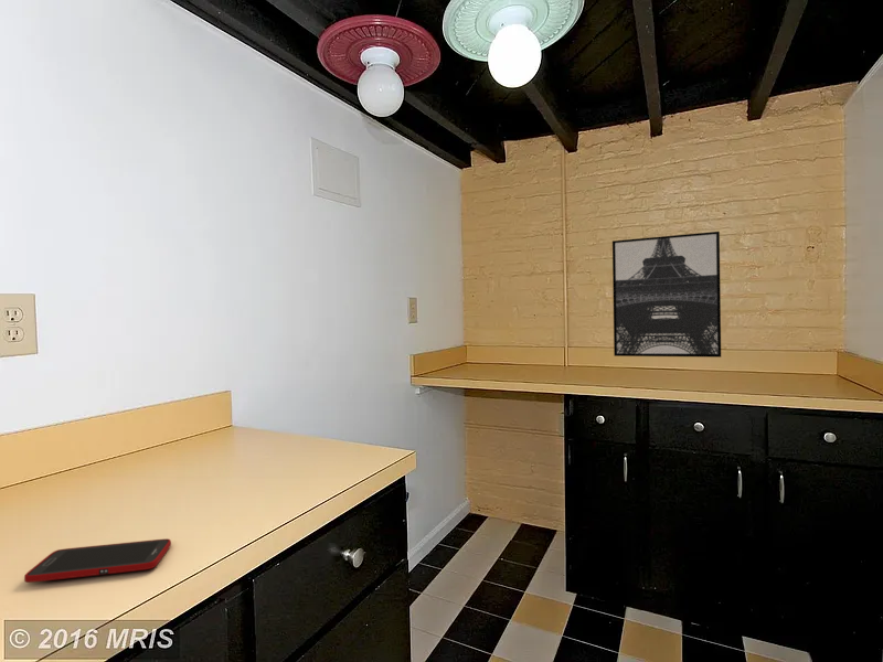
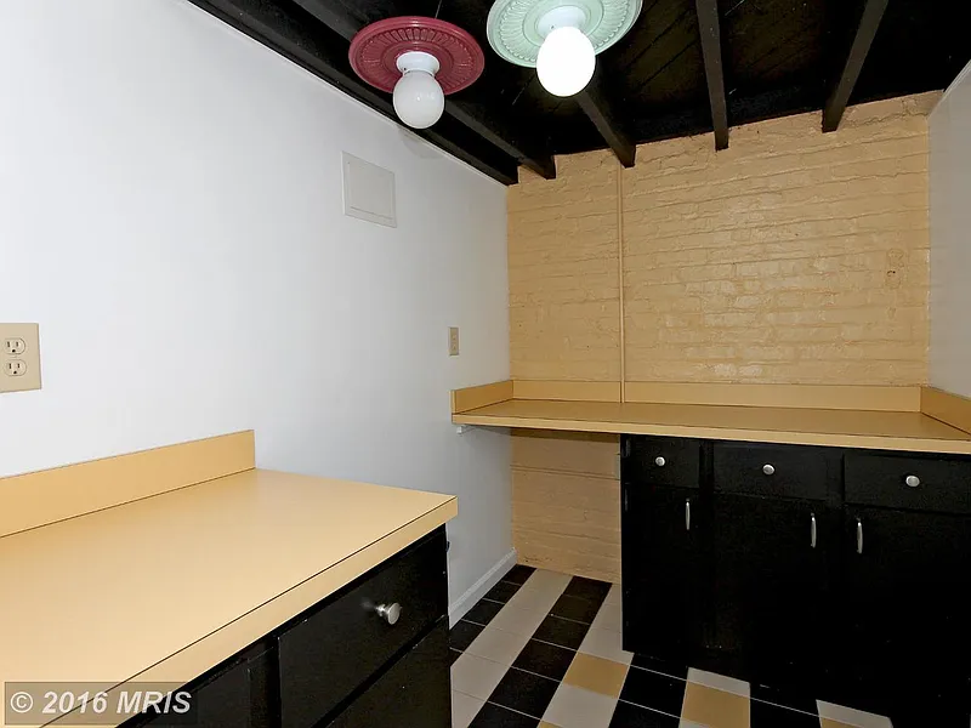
- cell phone (103, 559)
- wall art (664, 296)
